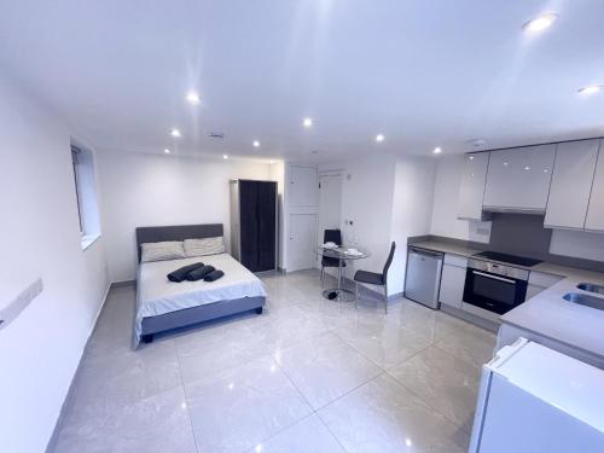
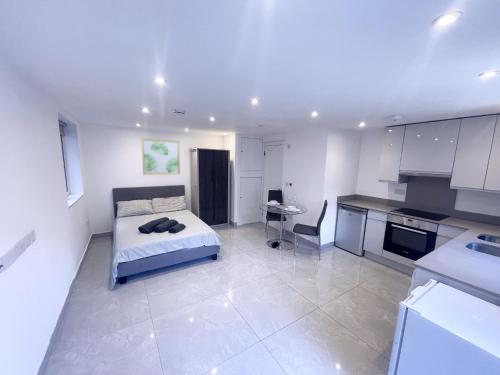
+ wall art (161, 157)
